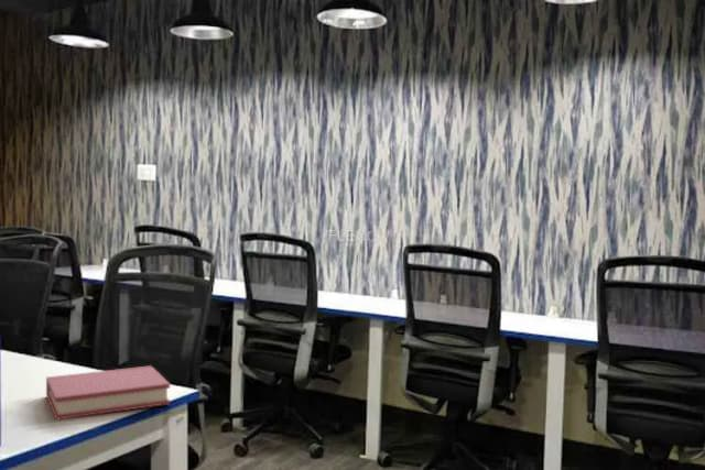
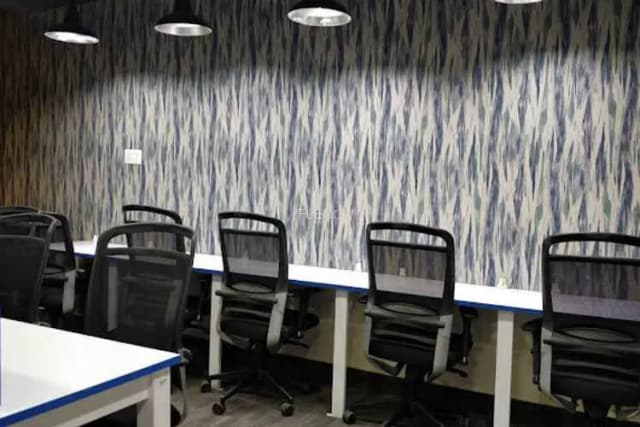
- hardback book (107, 390)
